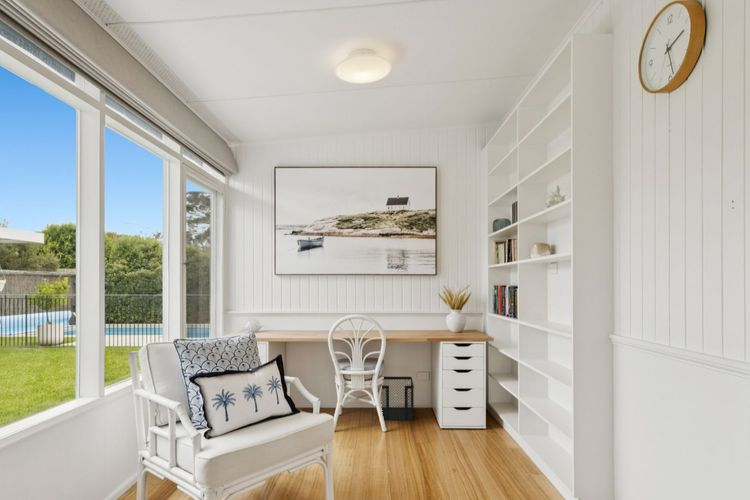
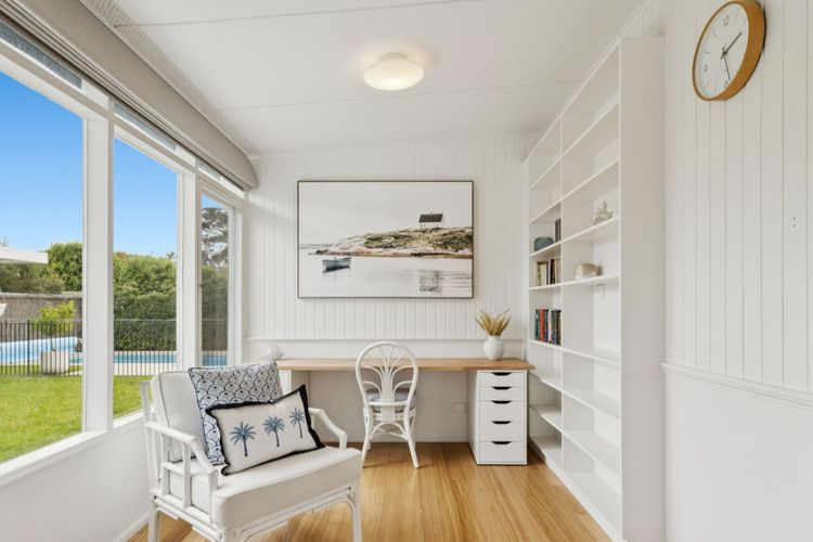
- wastebasket (397, 399)
